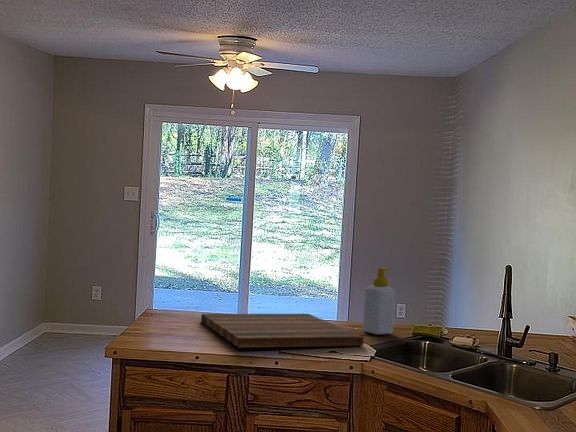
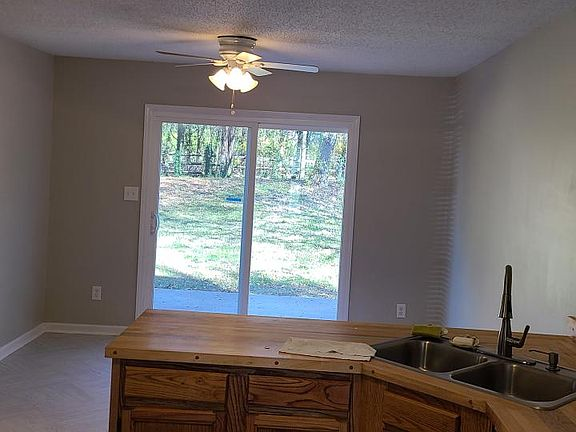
- soap bottle (379, 300)
- cutting board (277, 328)
